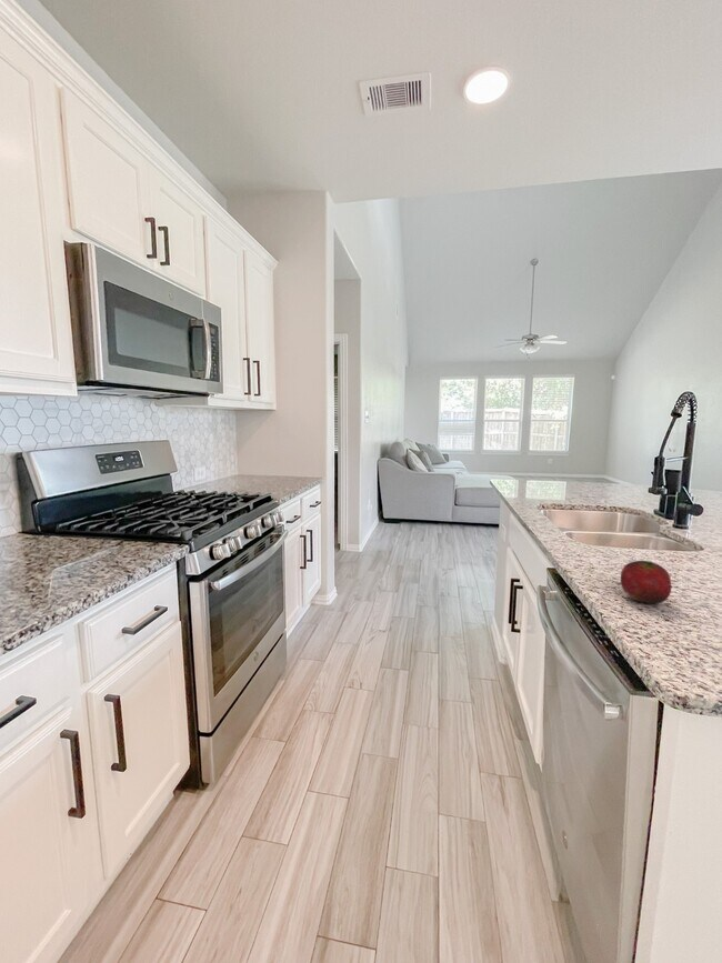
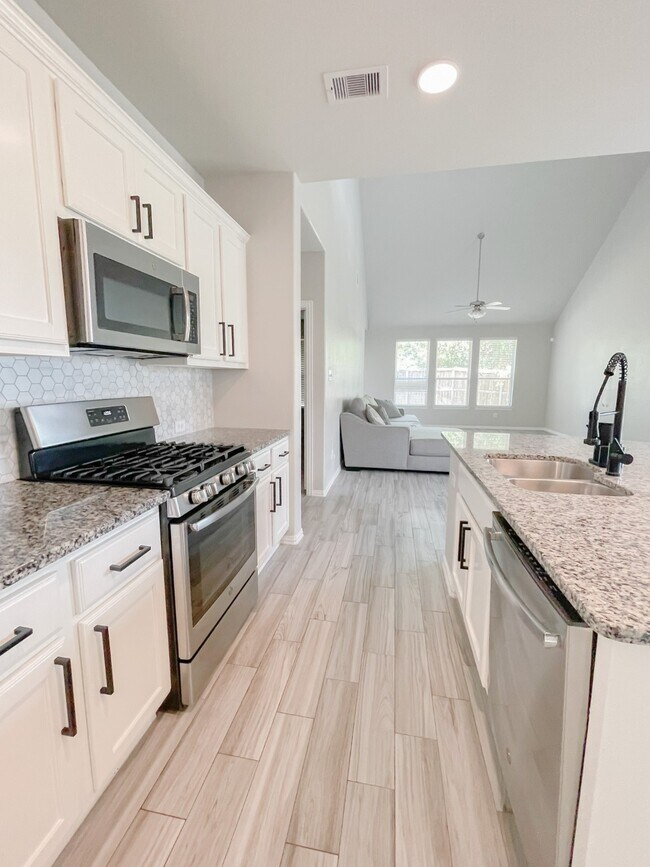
- fruit (645, 579)
